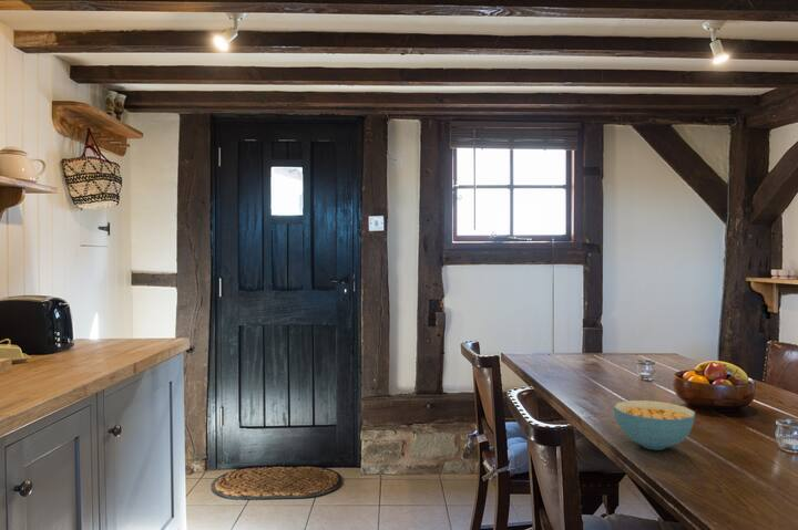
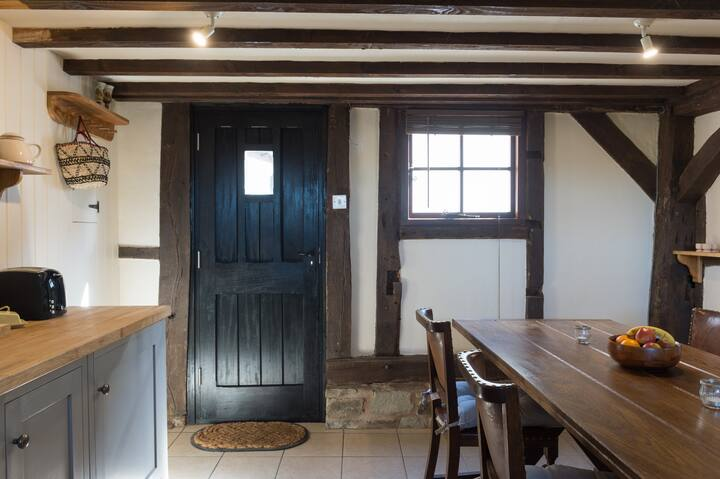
- cereal bowl (653, 427)
